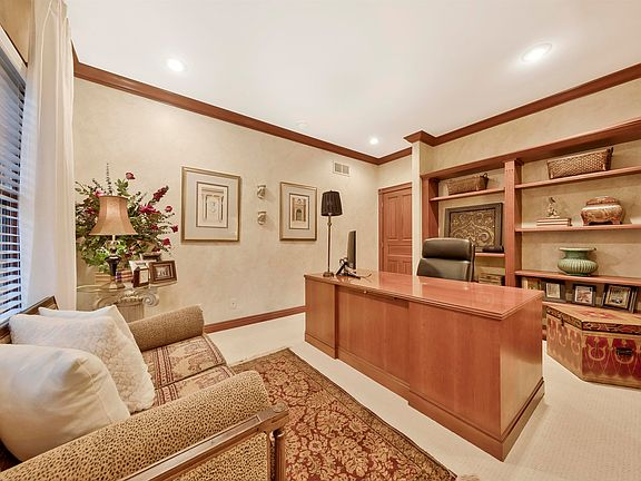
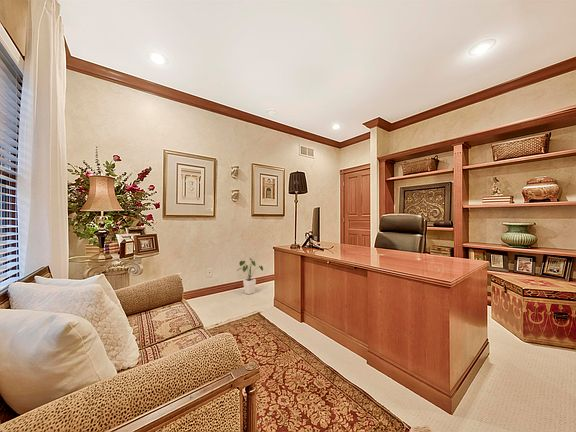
+ house plant (251, 275)
